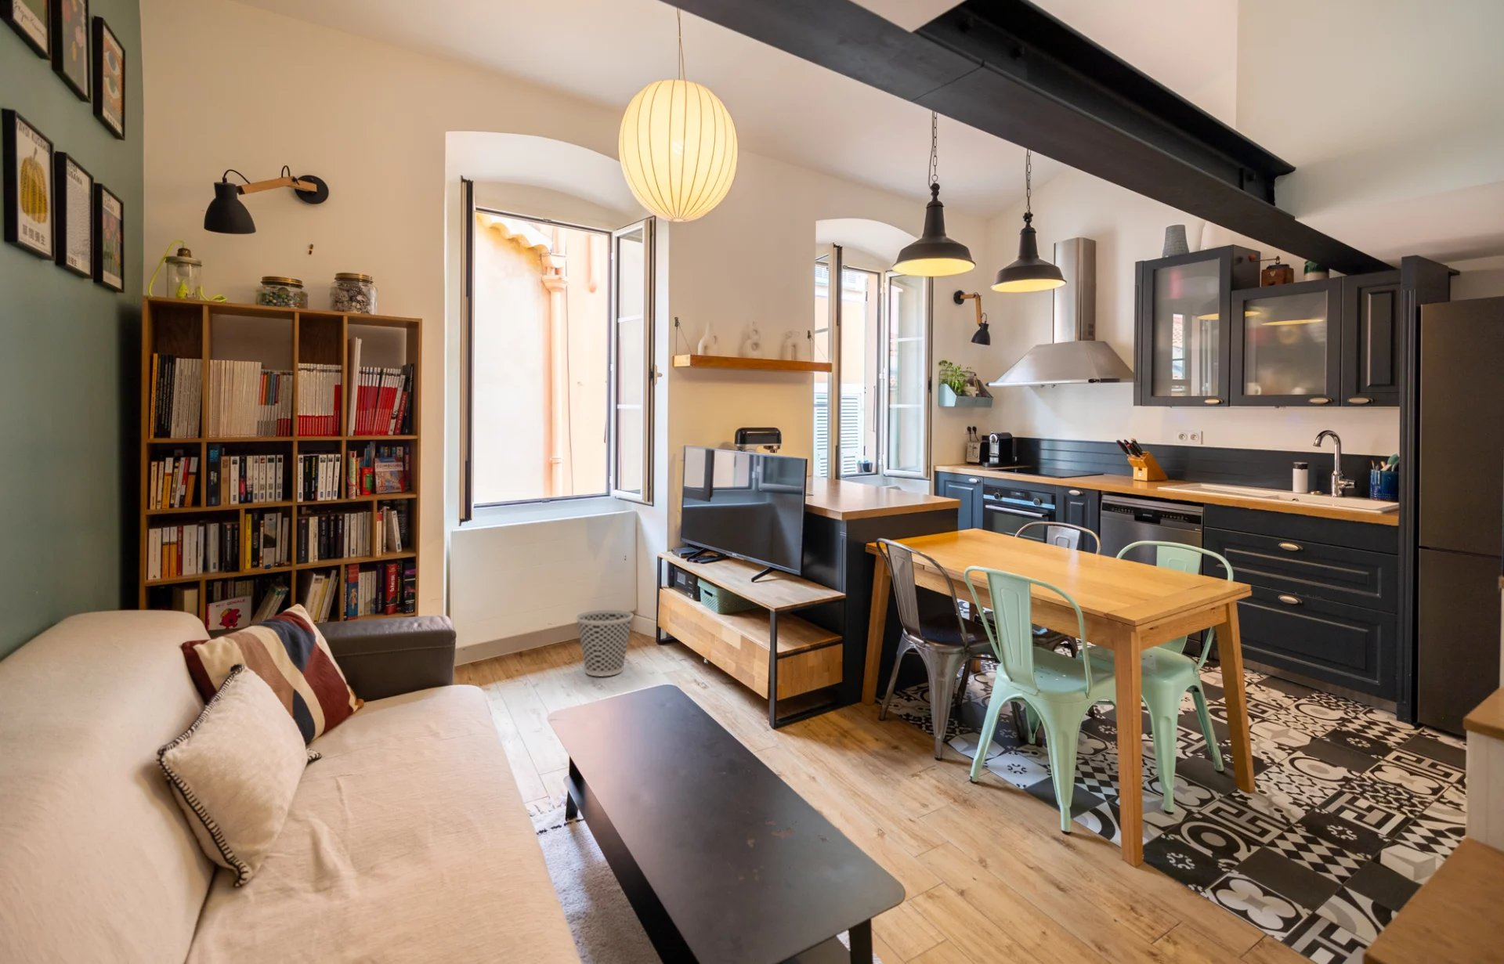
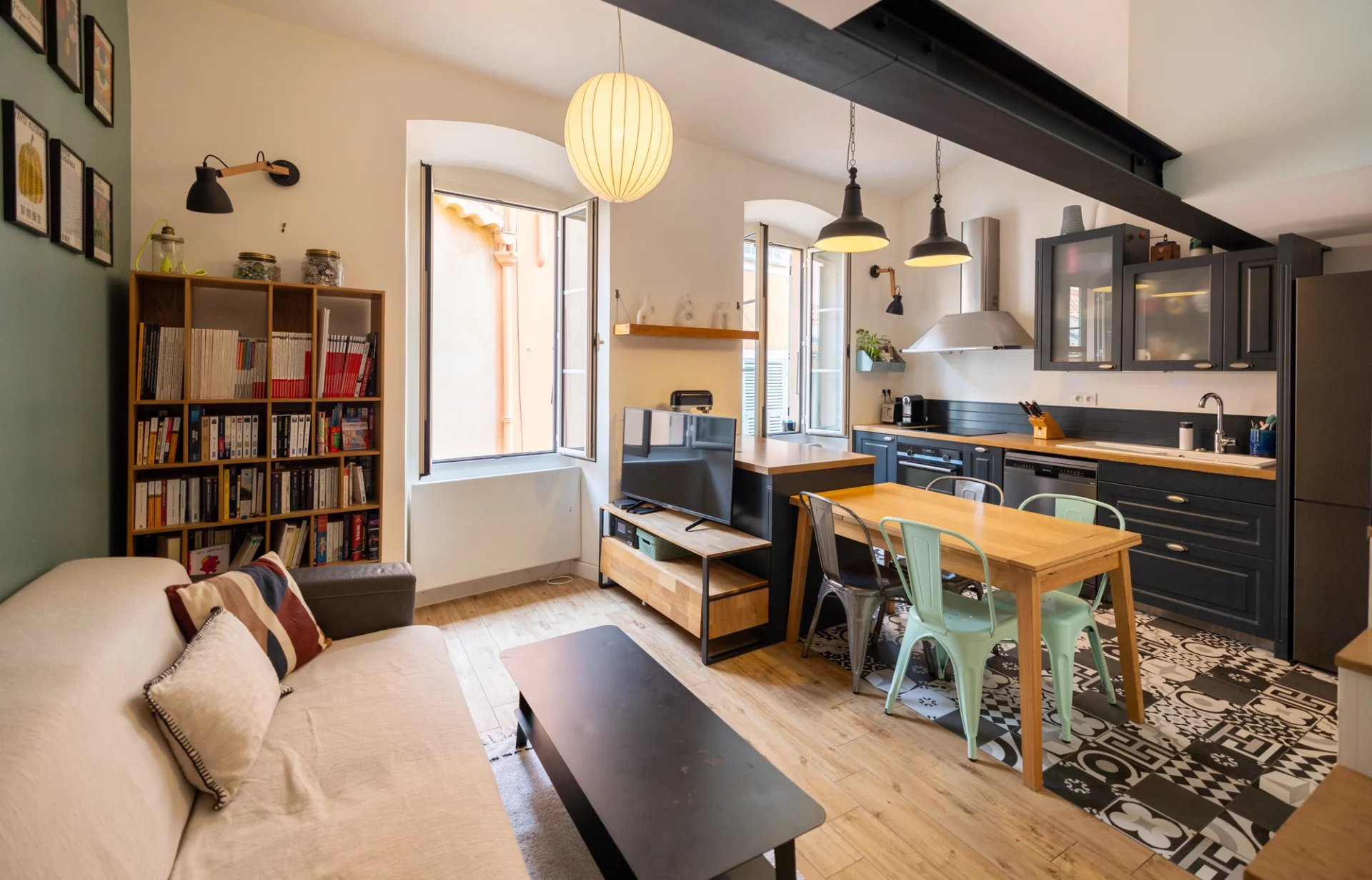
- wastebasket (604, 643)
